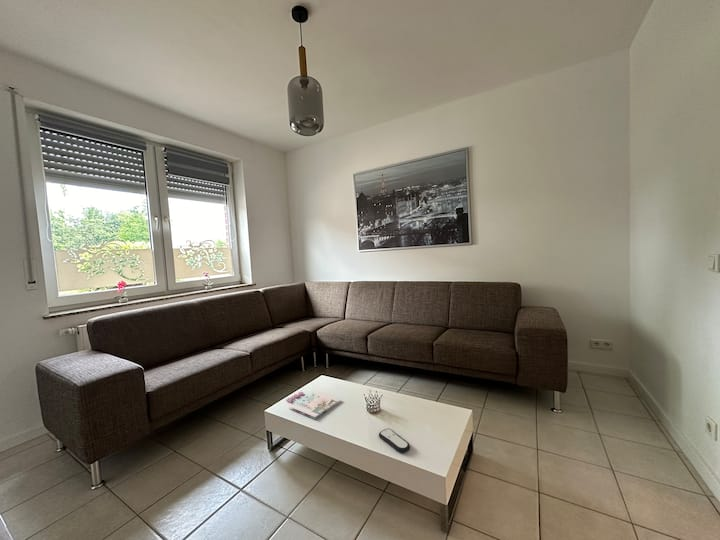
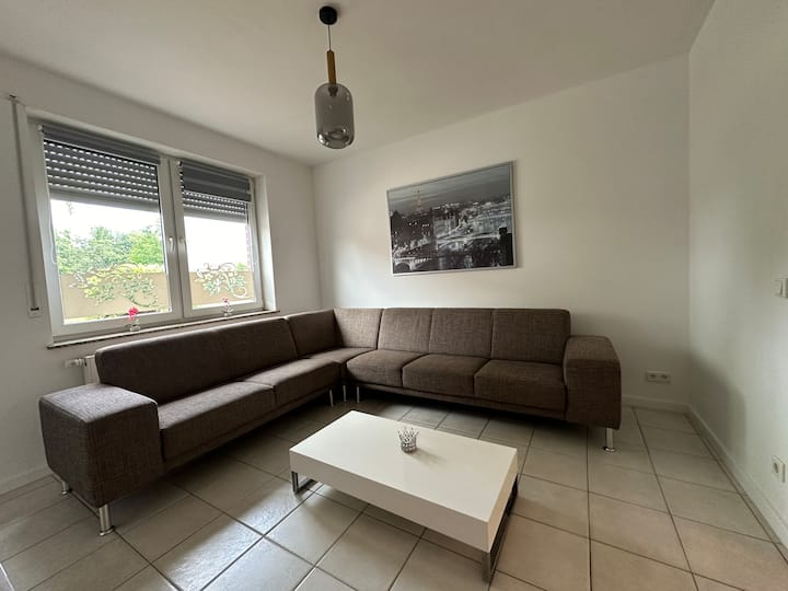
- remote control (394, 440)
- magazine (310, 401)
